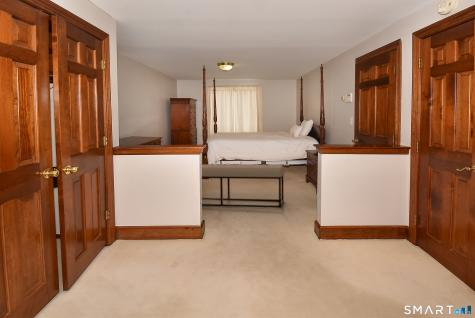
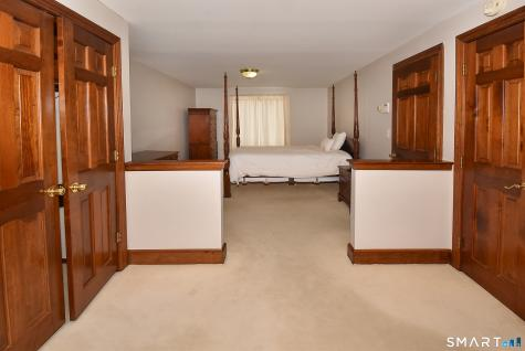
- bench (228, 184)
